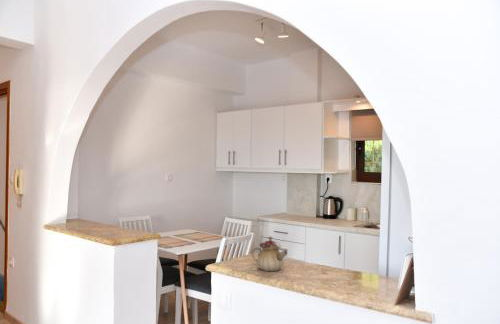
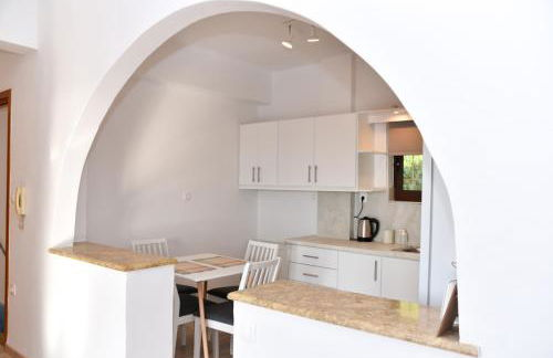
- teapot (268, 252)
